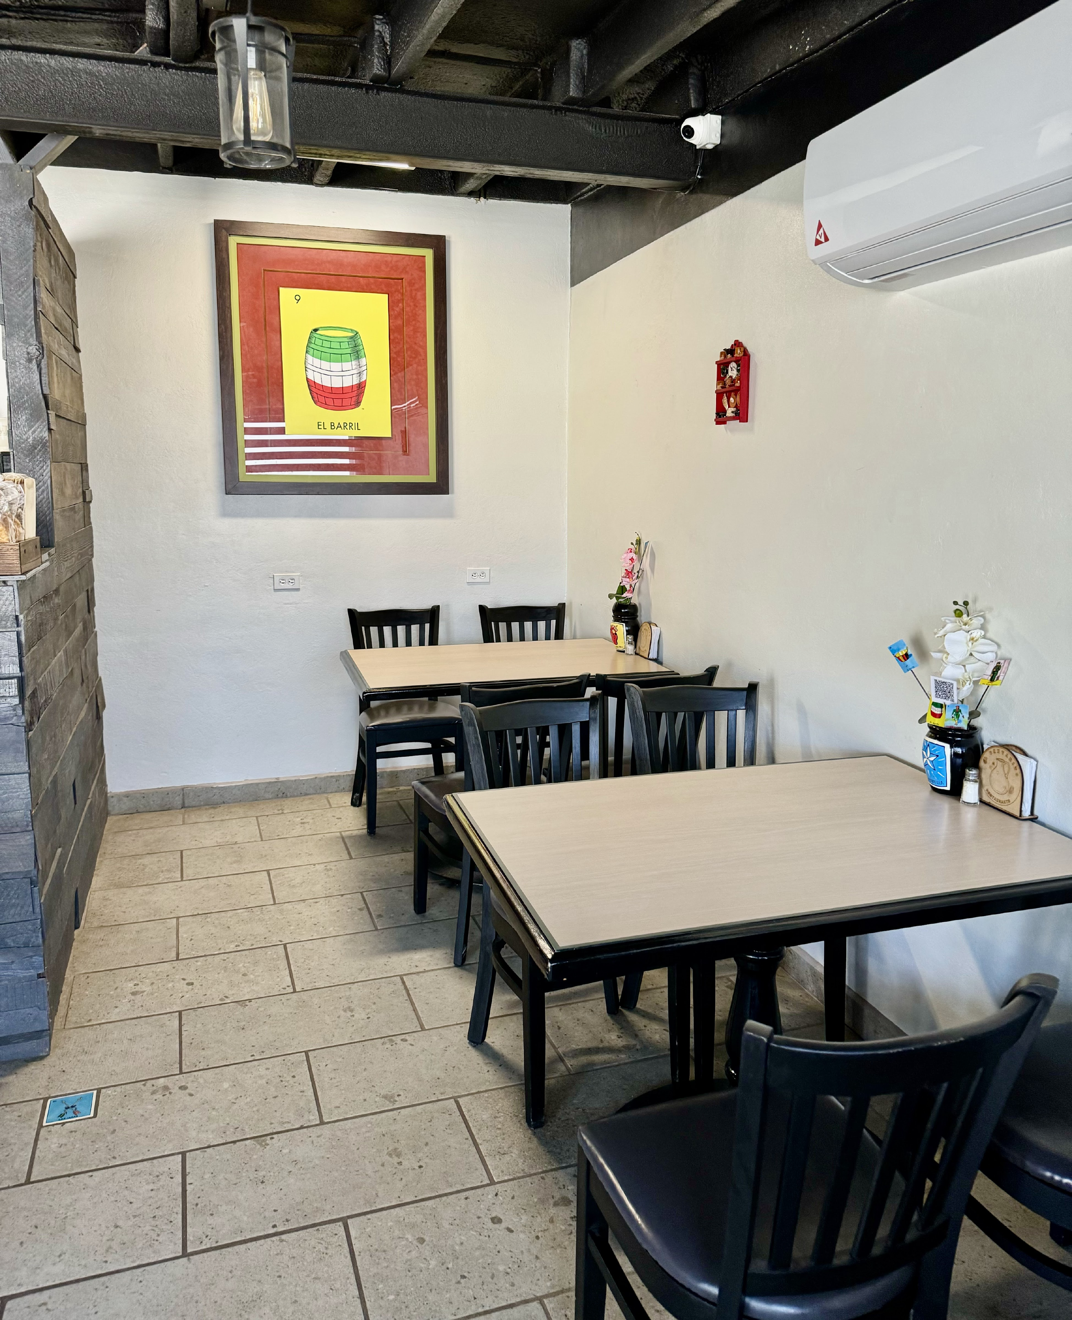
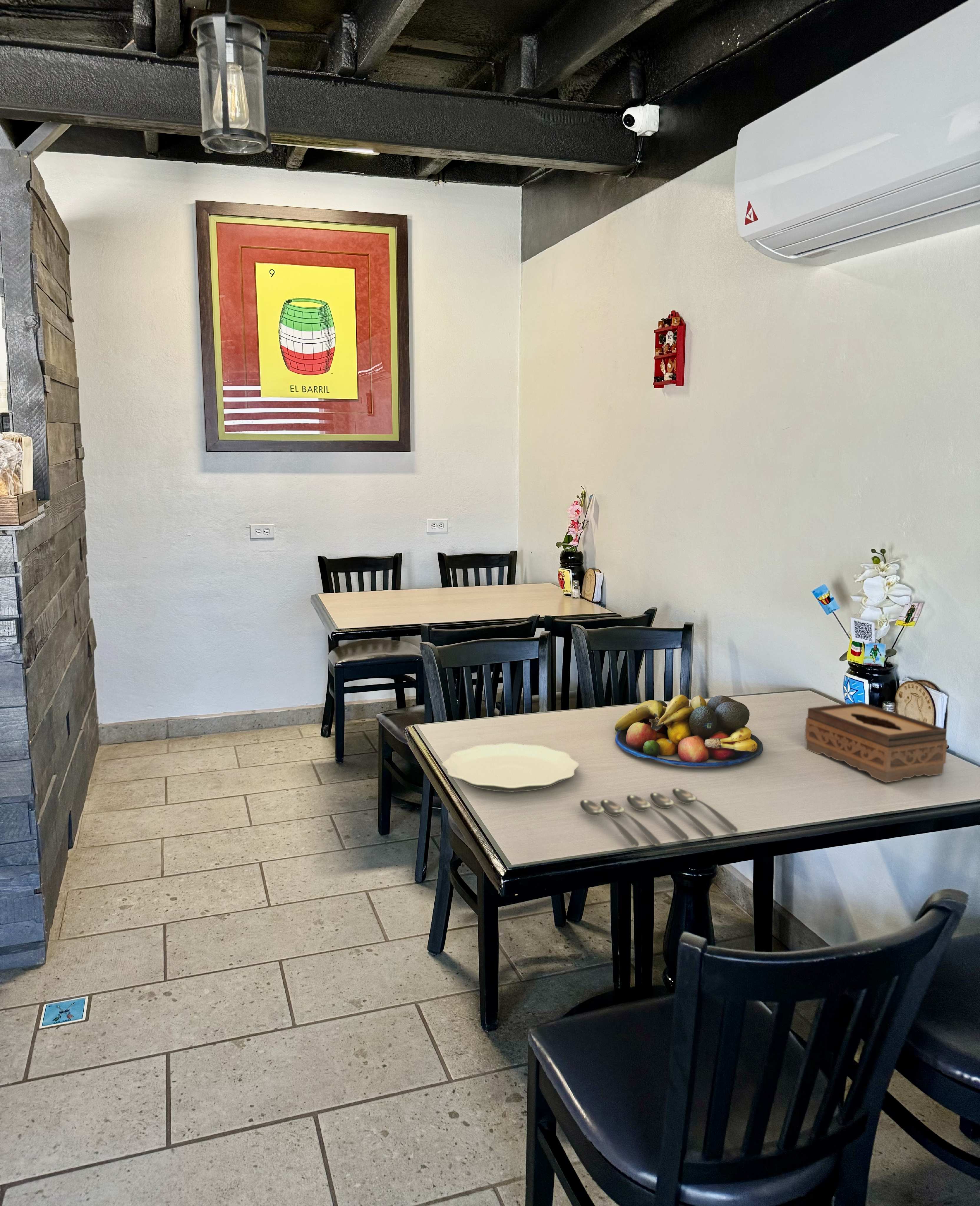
+ tissue box (873, 740)
+ fruit bowl (687, 719)
+ spoon (658, 814)
+ plate (510, 768)
